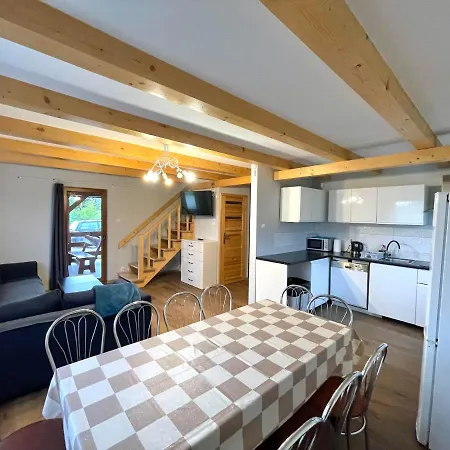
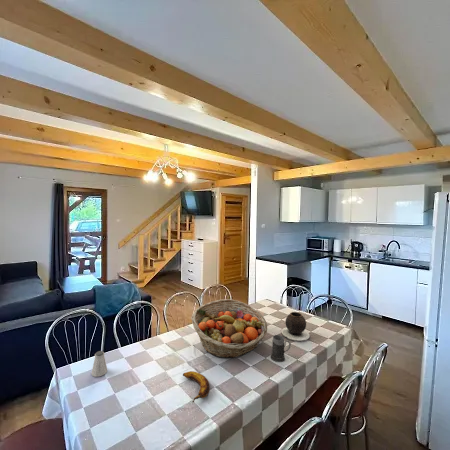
+ saltshaker (99, 362)
+ vase (295, 324)
+ fruit basket (229, 326)
+ mug (280, 348)
+ banana (197, 382)
